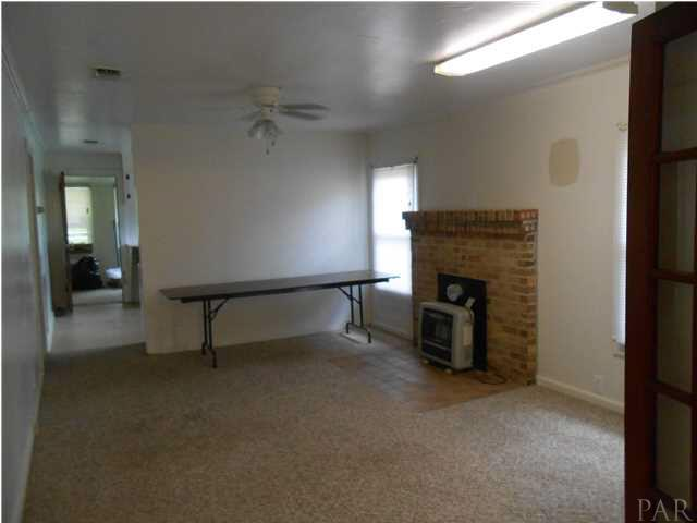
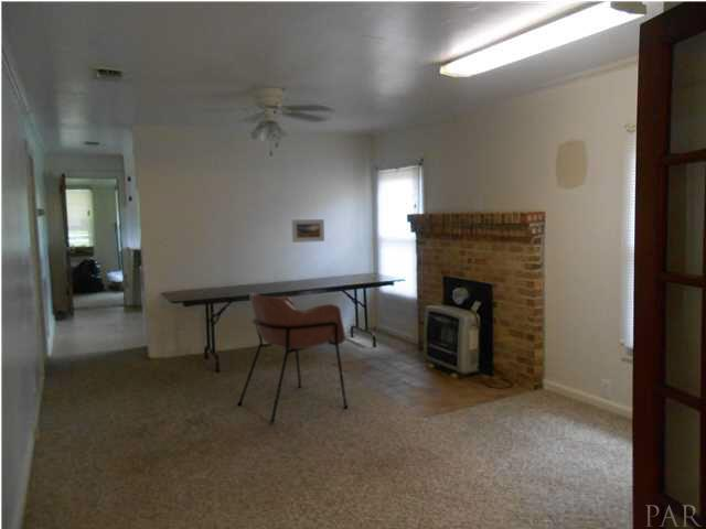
+ armchair (291, 347)
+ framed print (308, 230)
